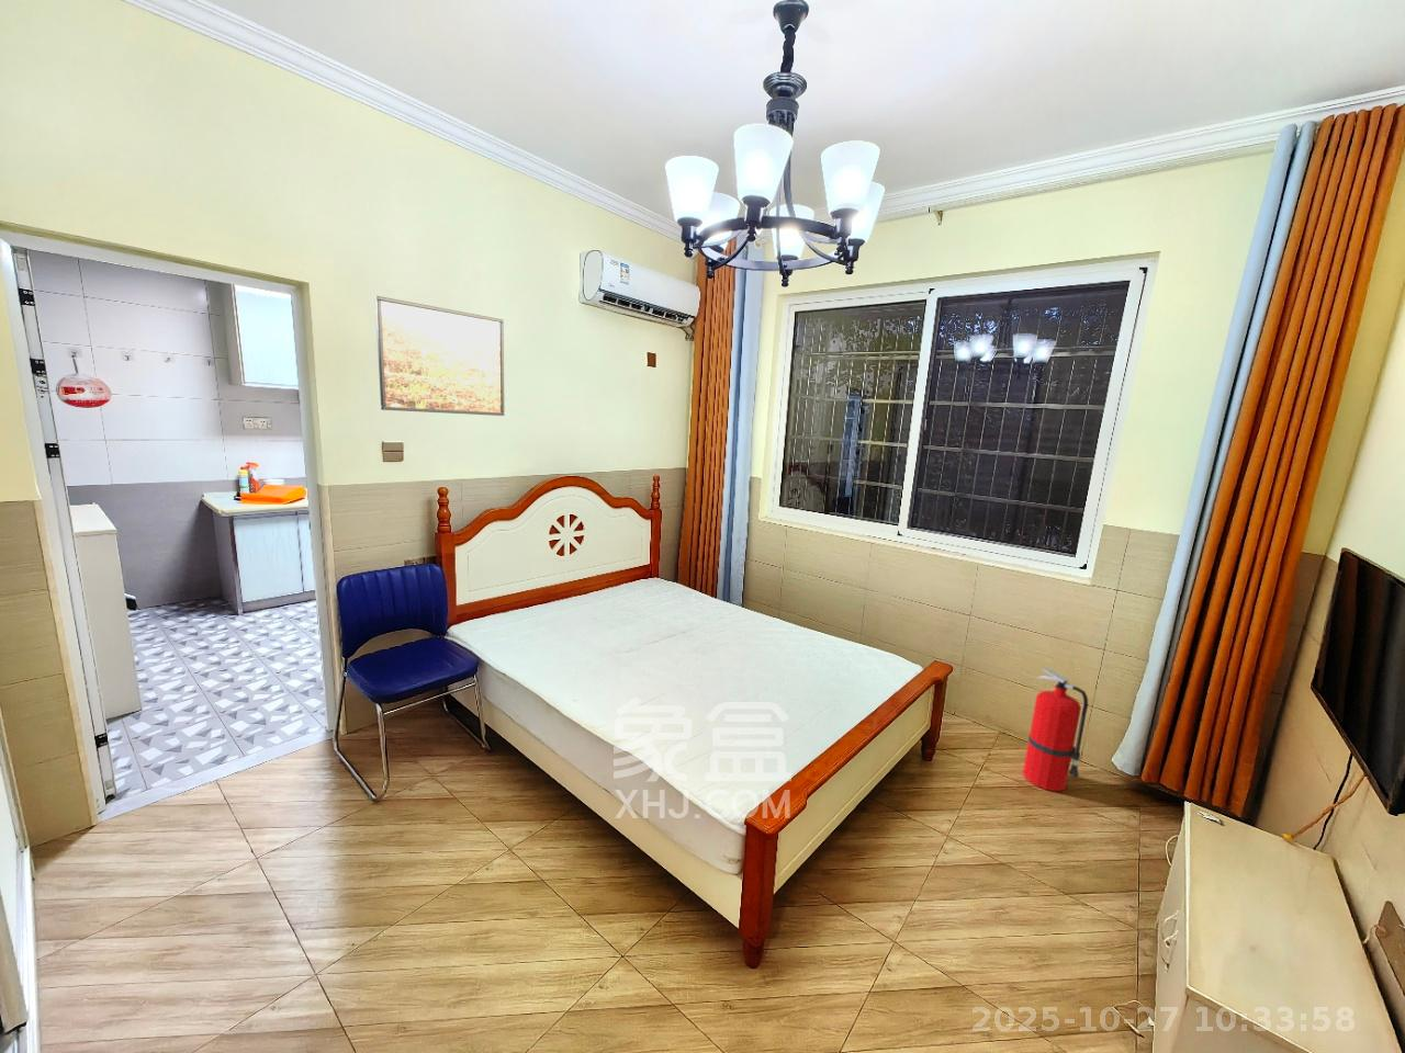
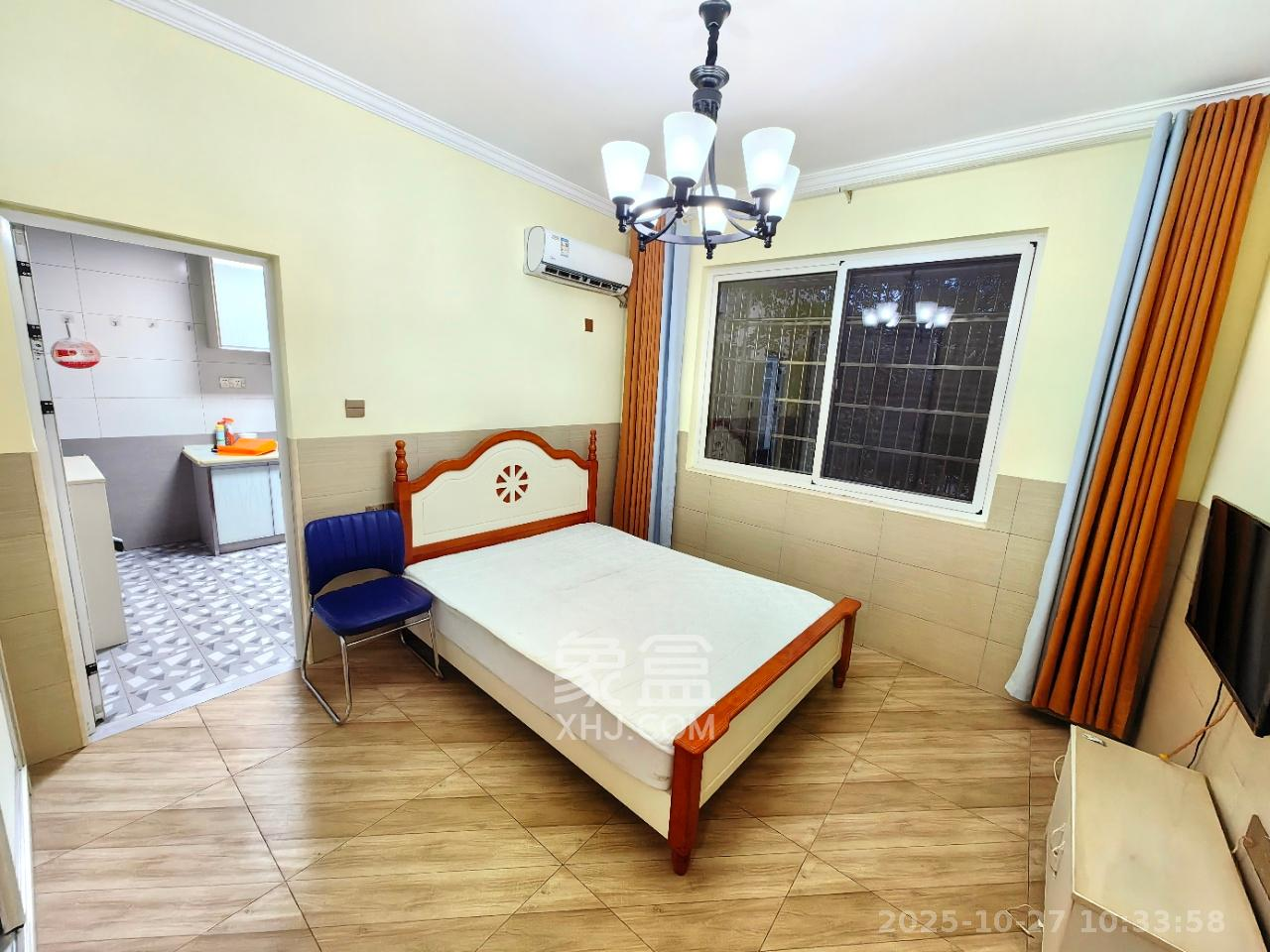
- fire extinguisher (1057, 729)
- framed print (446, 361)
